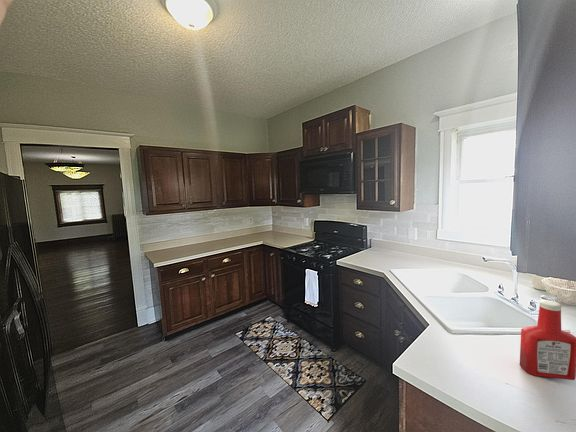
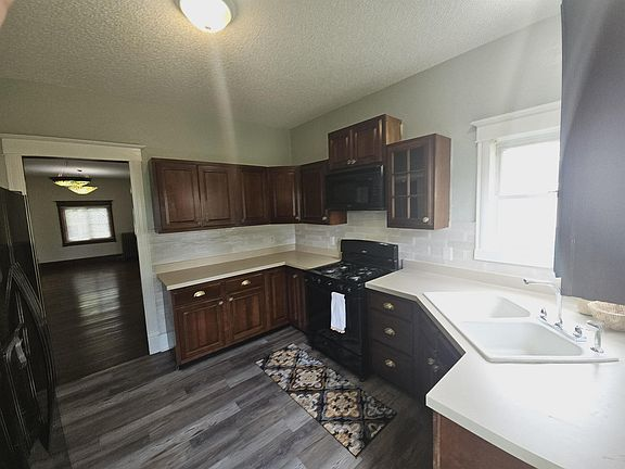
- soap bottle (548, 337)
